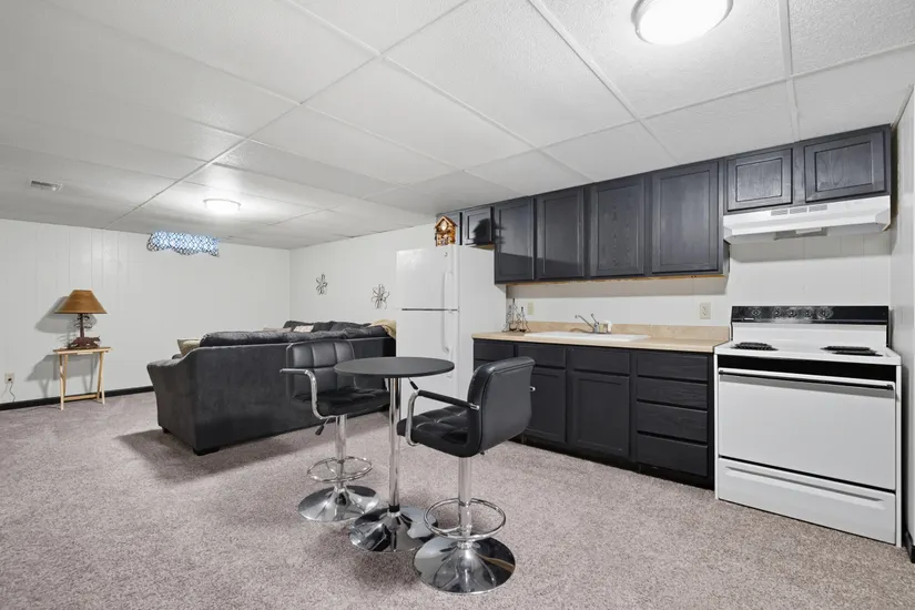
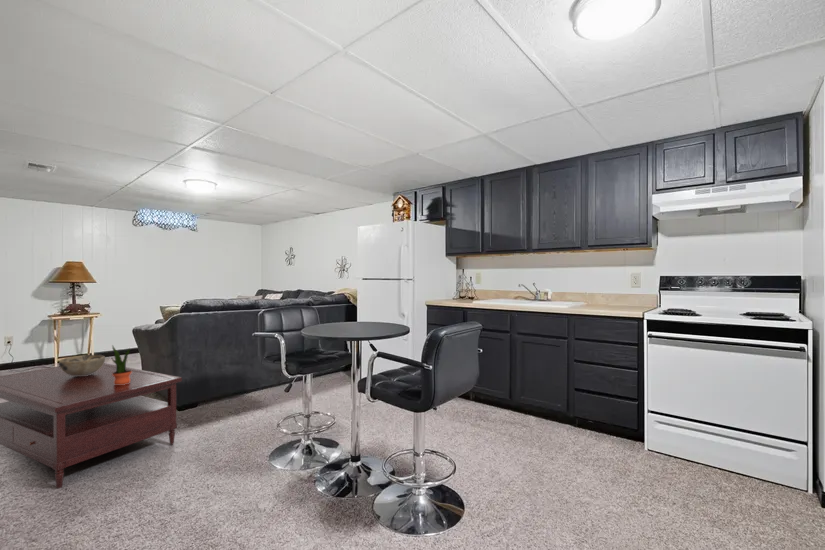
+ potted plant (118, 364)
+ decorative bowl (82, 366)
+ coffee table (77, 412)
